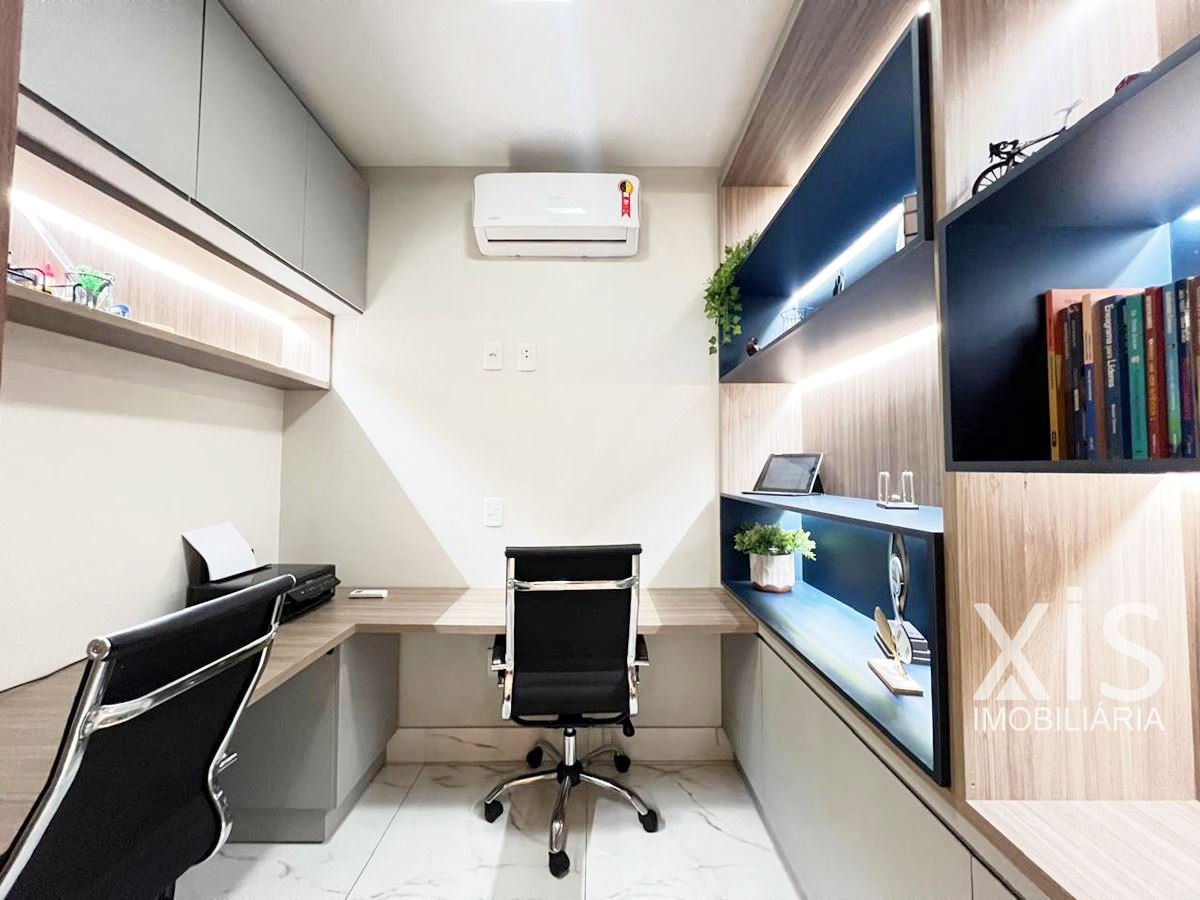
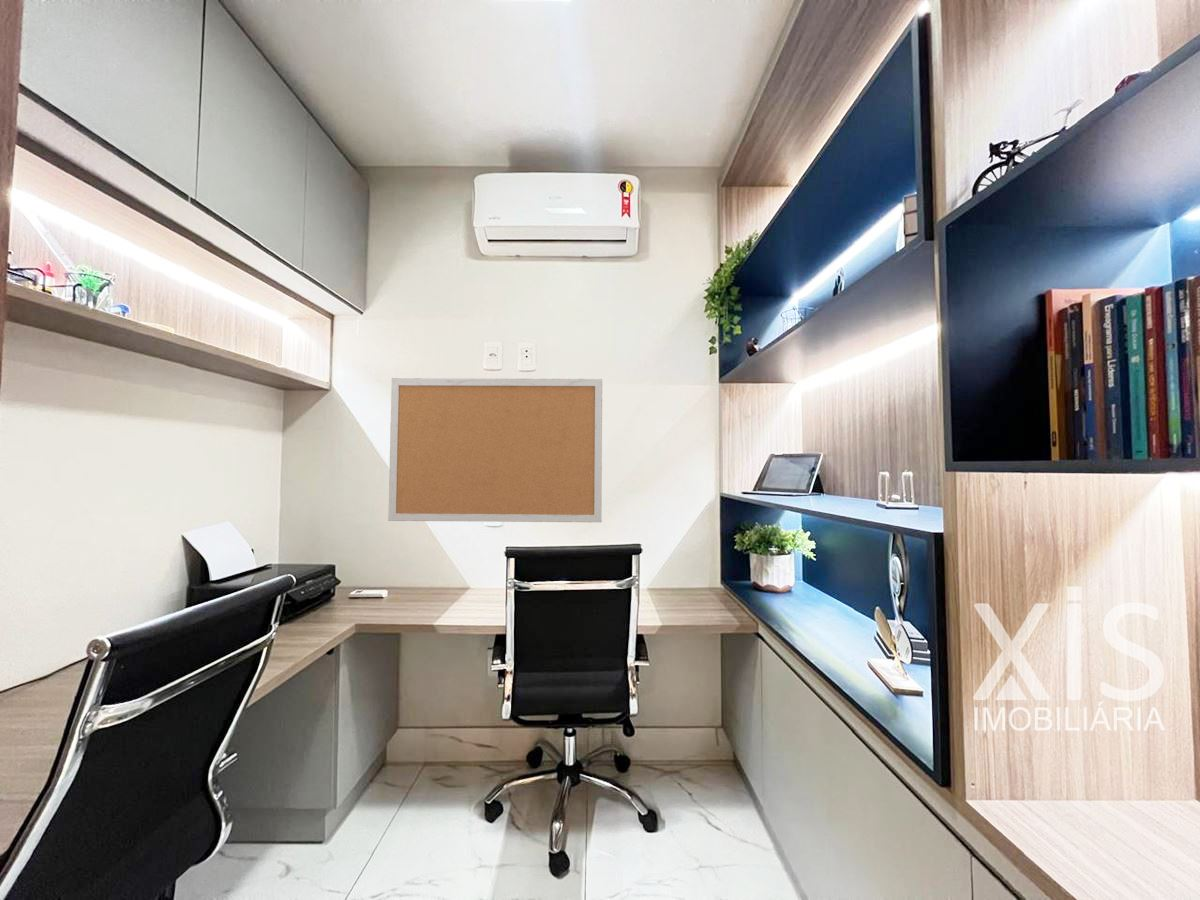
+ bulletin board (496, 449)
